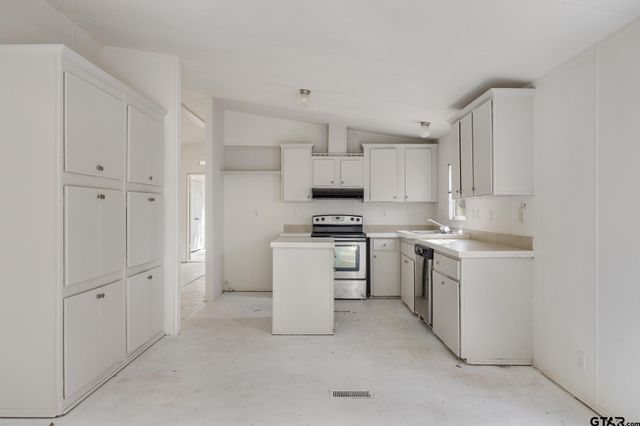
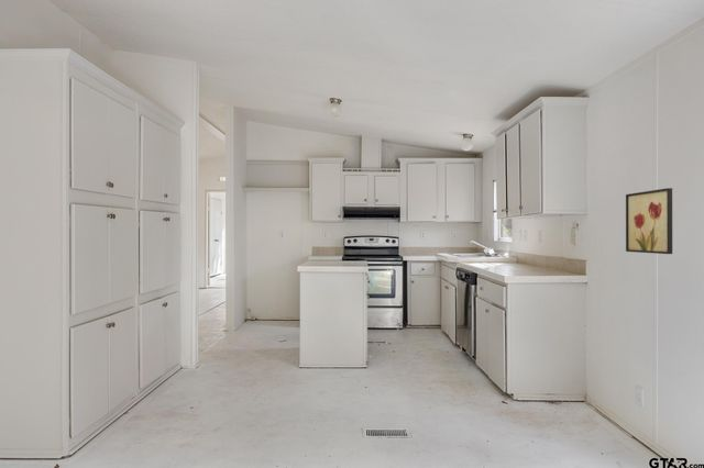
+ wall art (648, 222)
